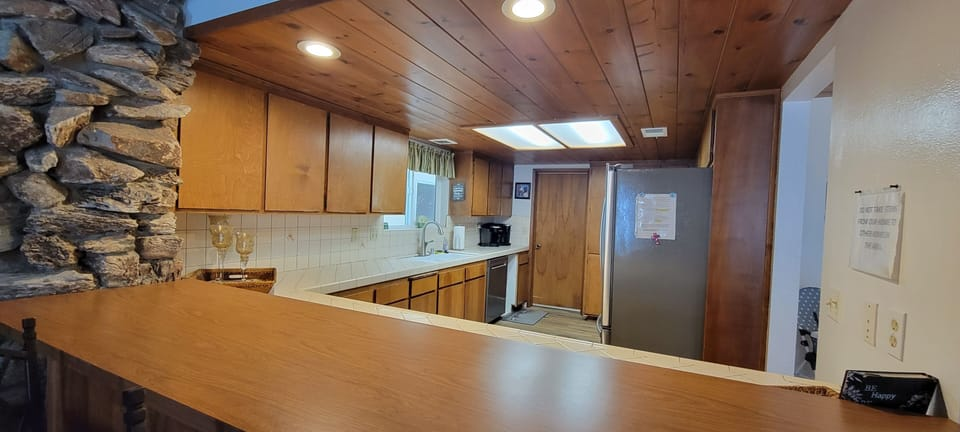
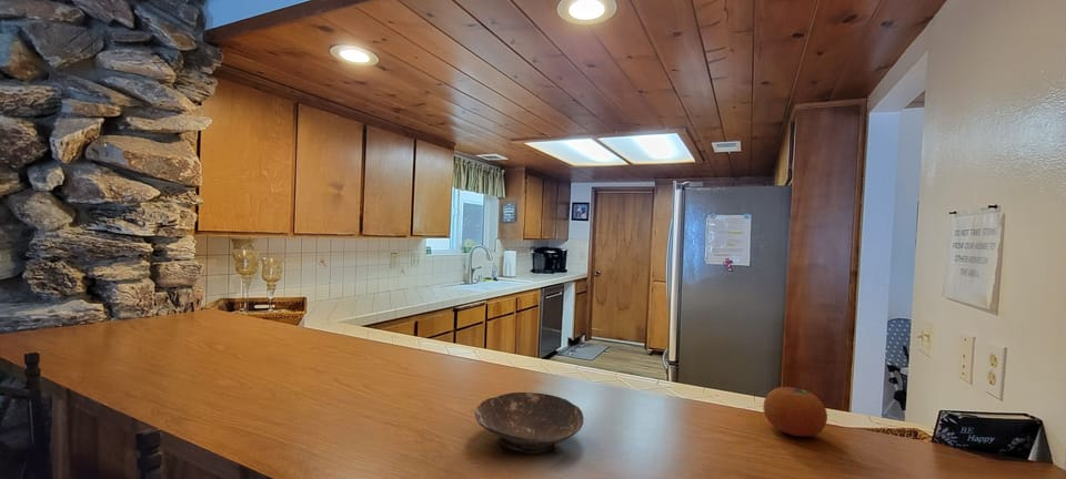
+ bowl (529, 425)
+ fruit (794, 410)
